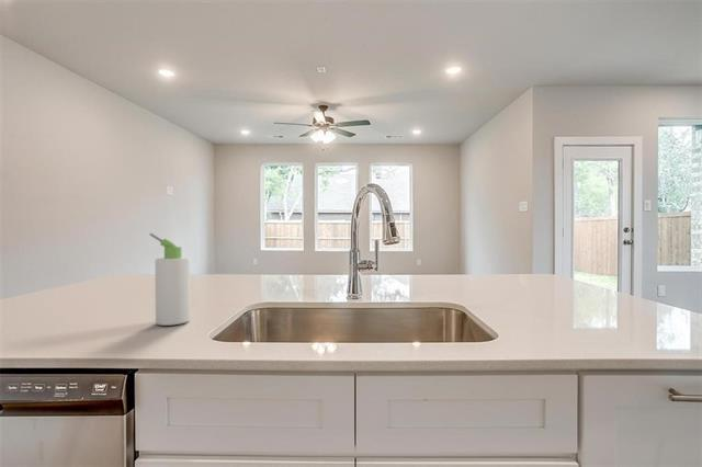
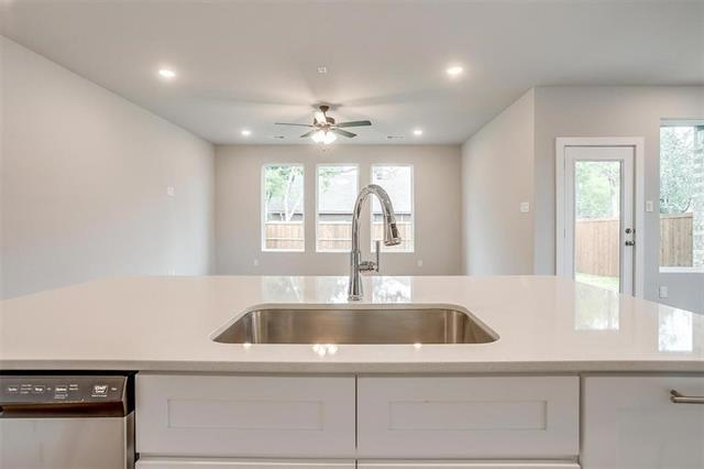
- bottle (170, 277)
